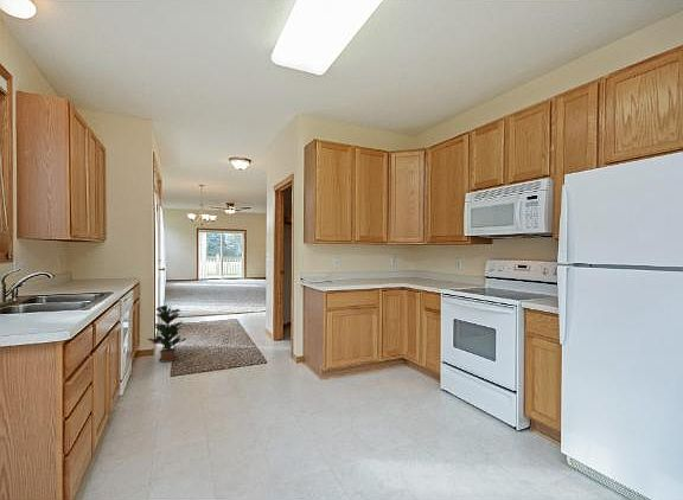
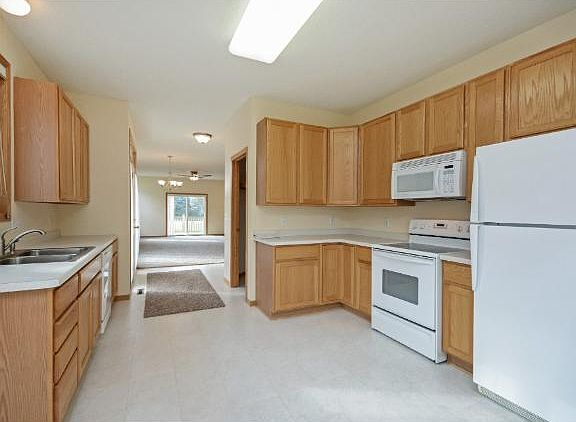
- potted plant (167, 332)
